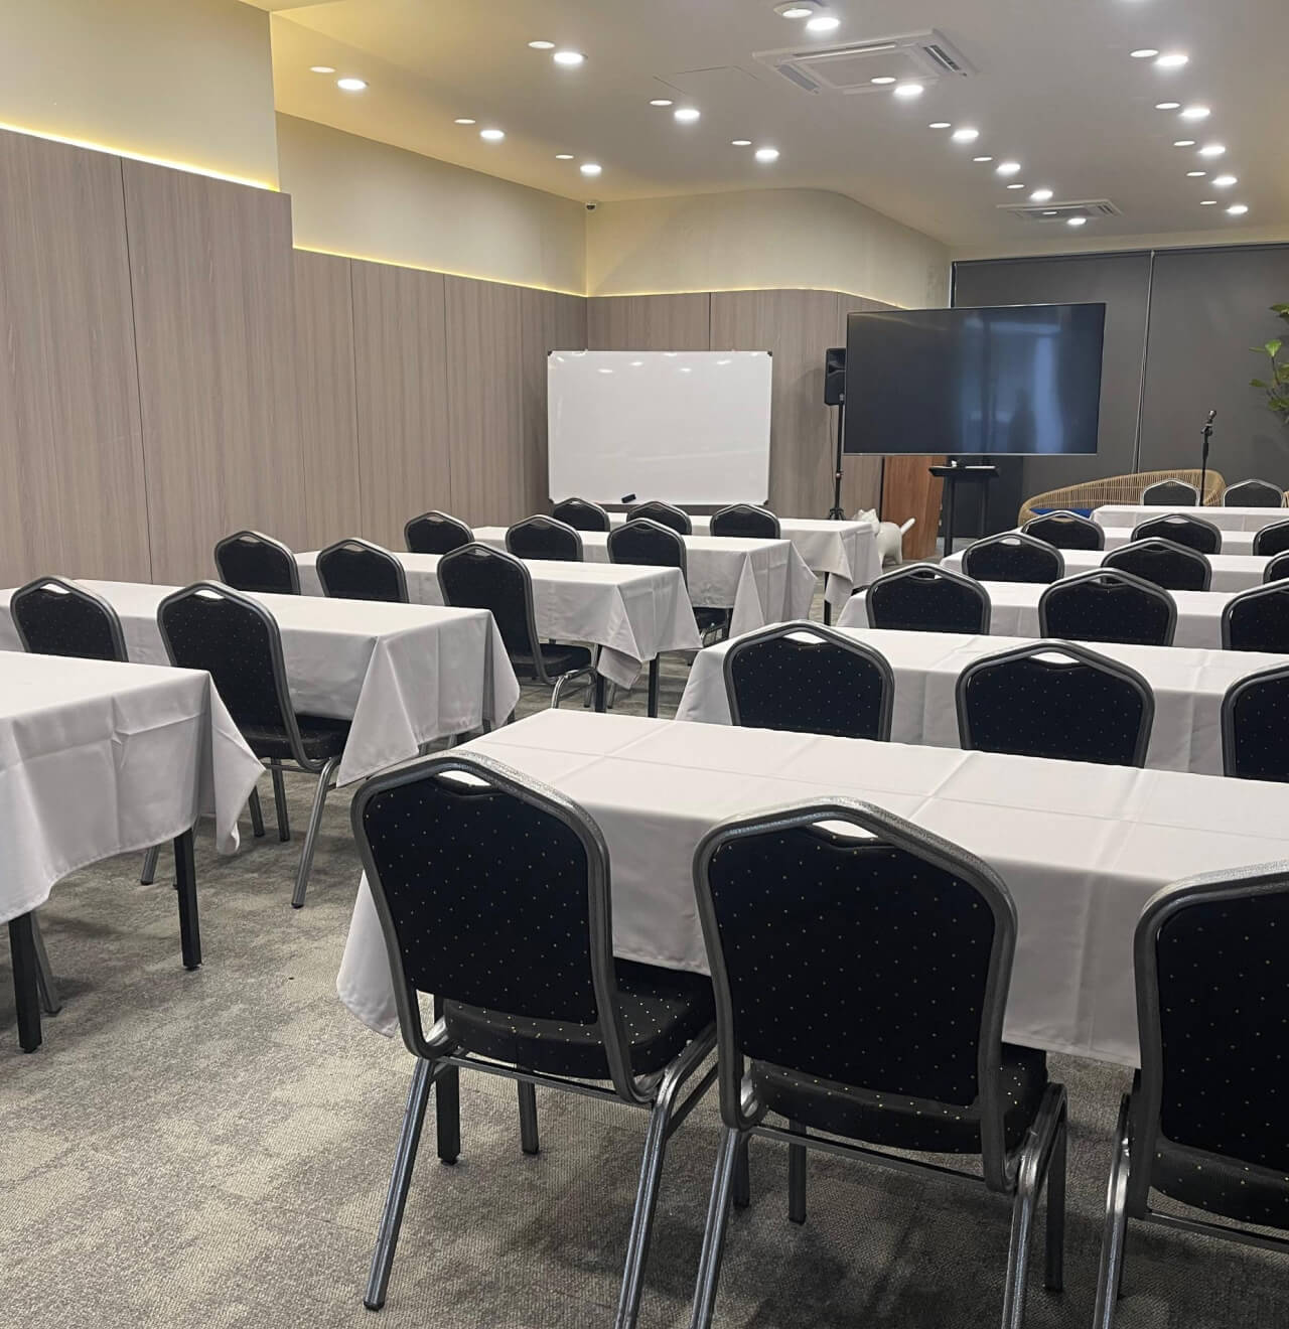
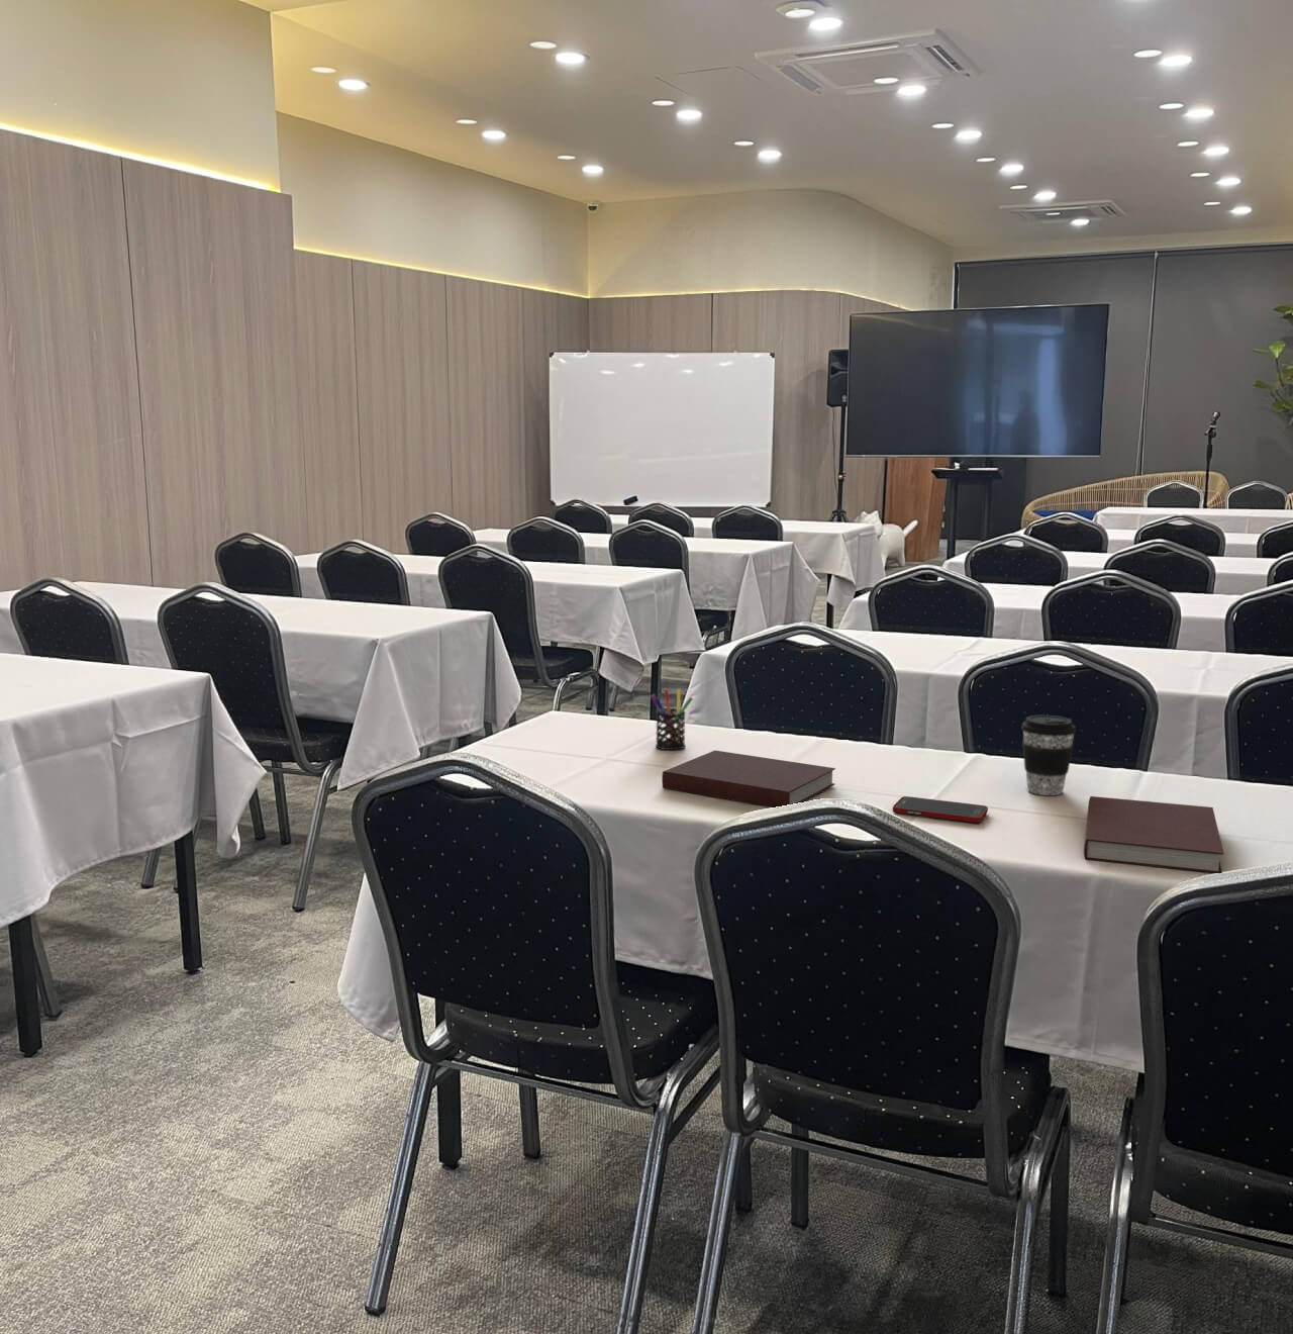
+ pen holder (673, 717)
+ notebook (1150, 831)
+ notebook (749, 778)
+ coffee cup (1047, 755)
+ cell phone (939, 809)
